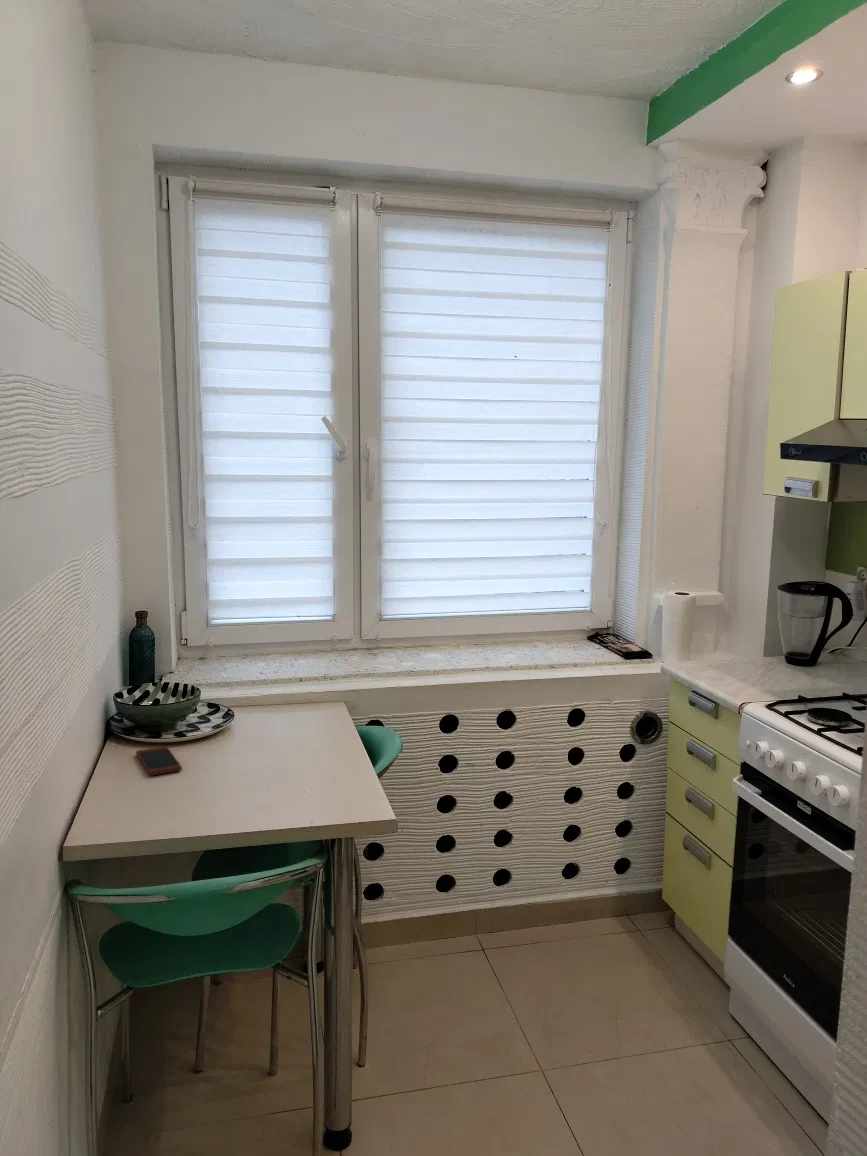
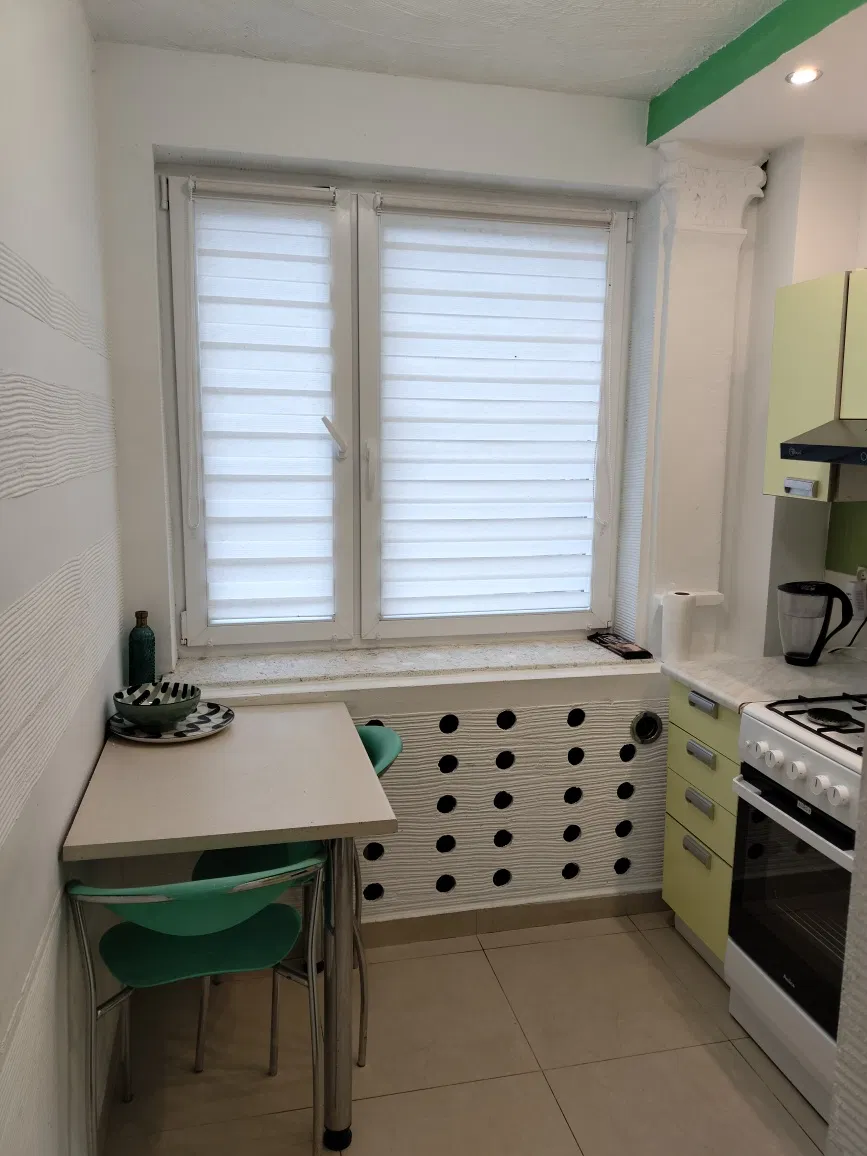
- smartphone (158, 760)
